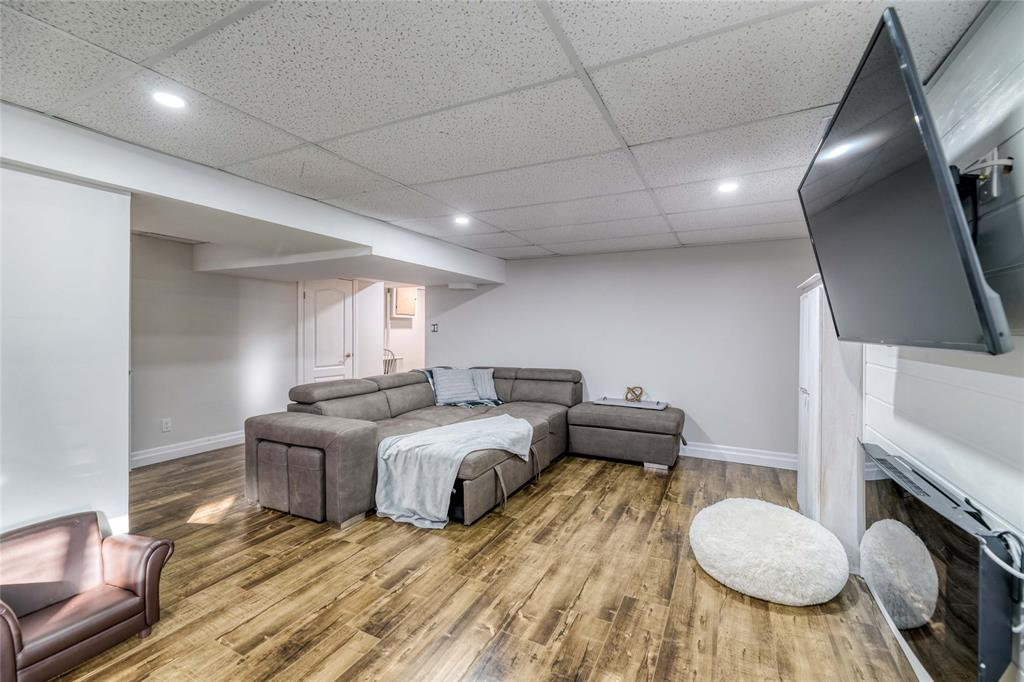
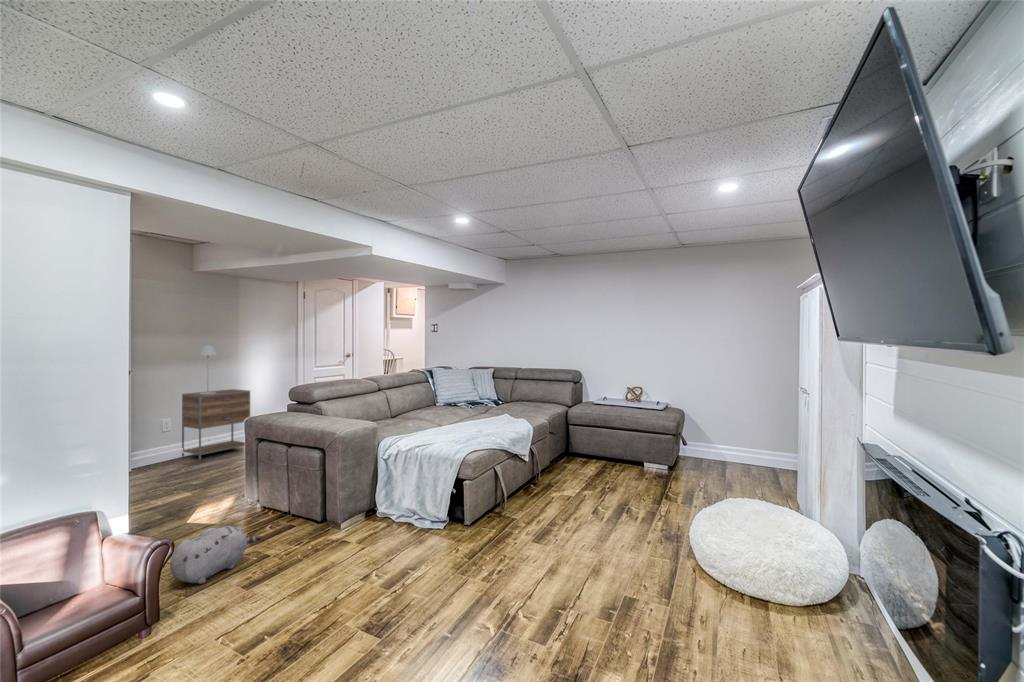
+ plush toy (216, 547)
+ table lamp (207, 369)
+ nightstand (218, 422)
